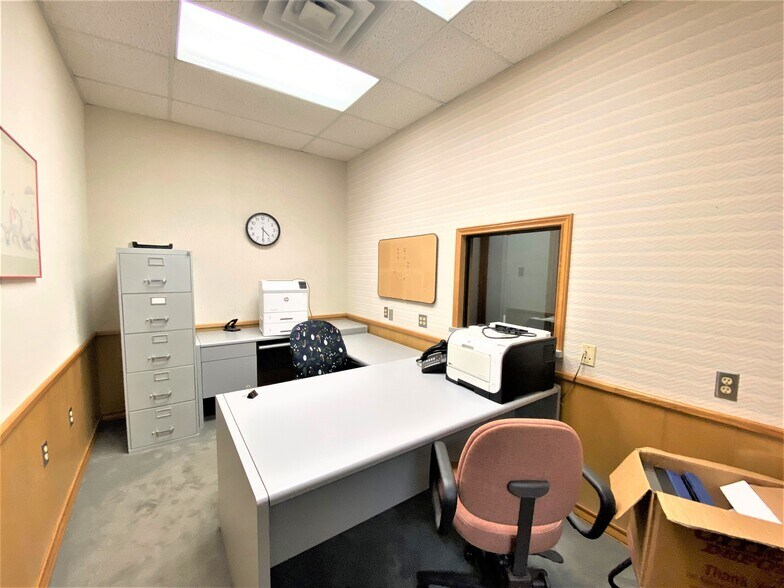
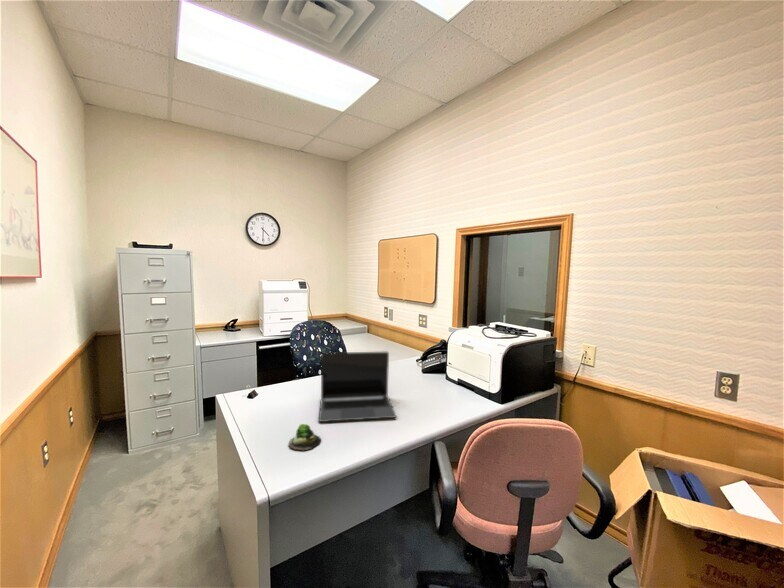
+ laptop (356, 383)
+ succulent plant (304, 434)
